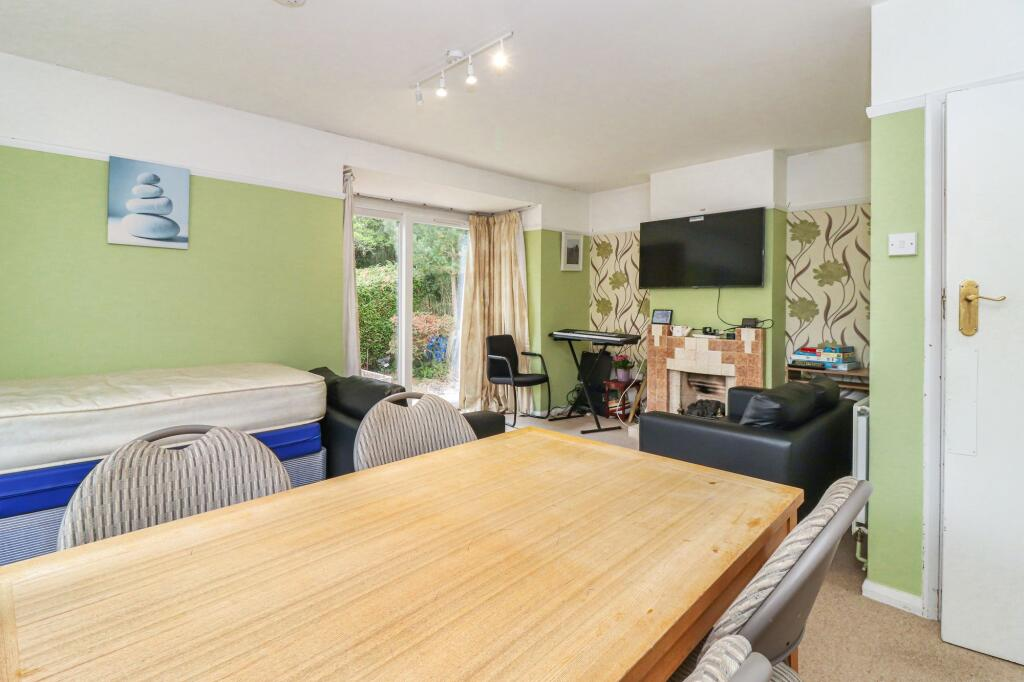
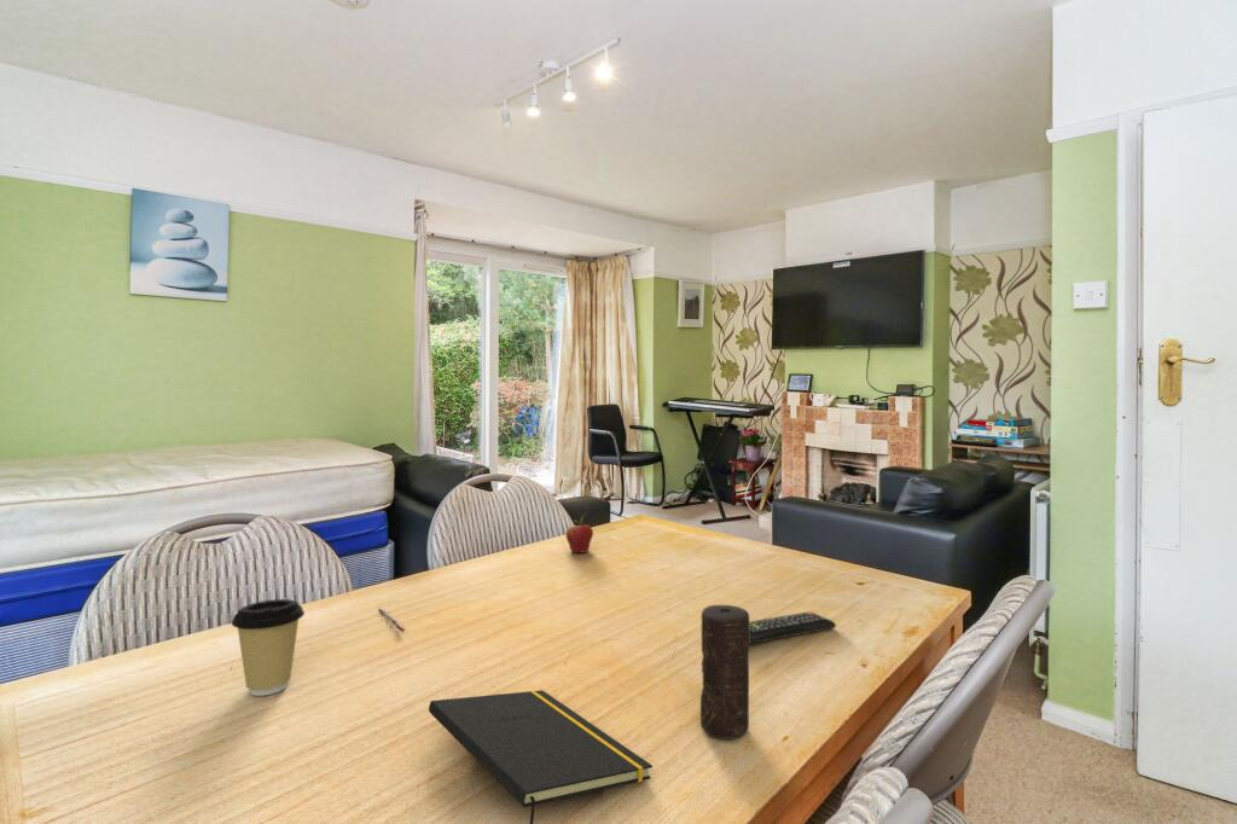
+ remote control (778, 628)
+ pen (390, 619)
+ coffee cup (268, 645)
+ fruit (579, 532)
+ notepad (534, 737)
+ candle (724, 669)
